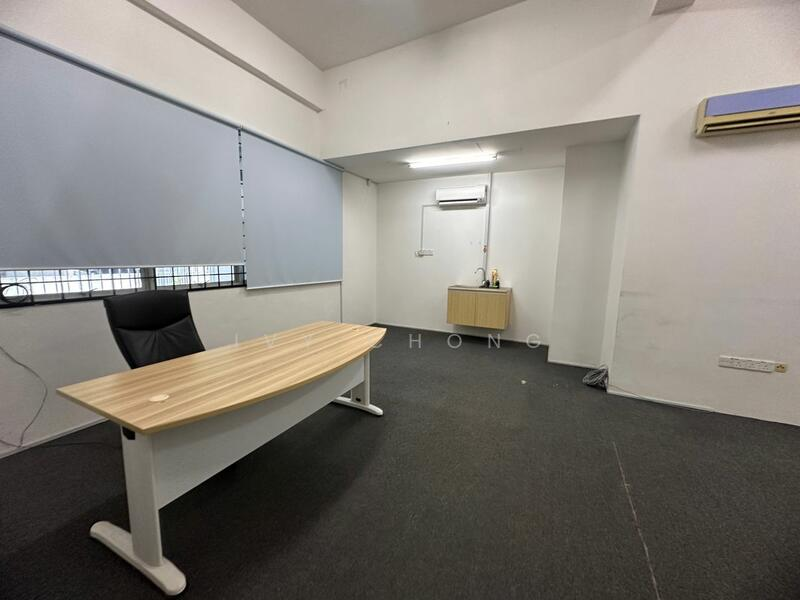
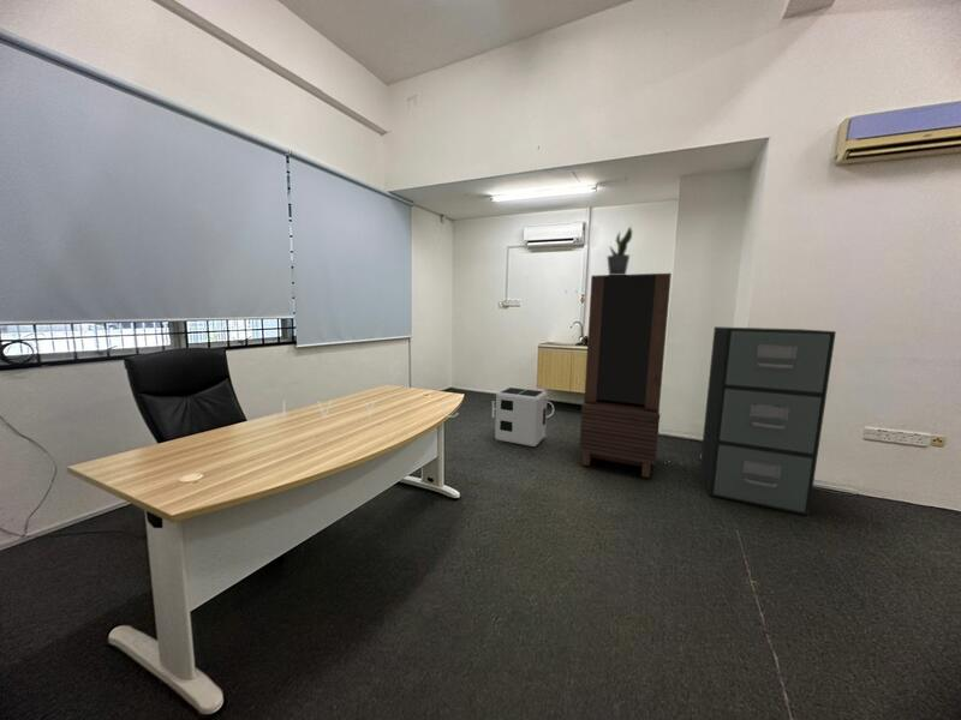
+ potted plant (619, 251)
+ bookcase (623, 371)
+ filing cabinet (757, 410)
+ air purifier (521, 415)
